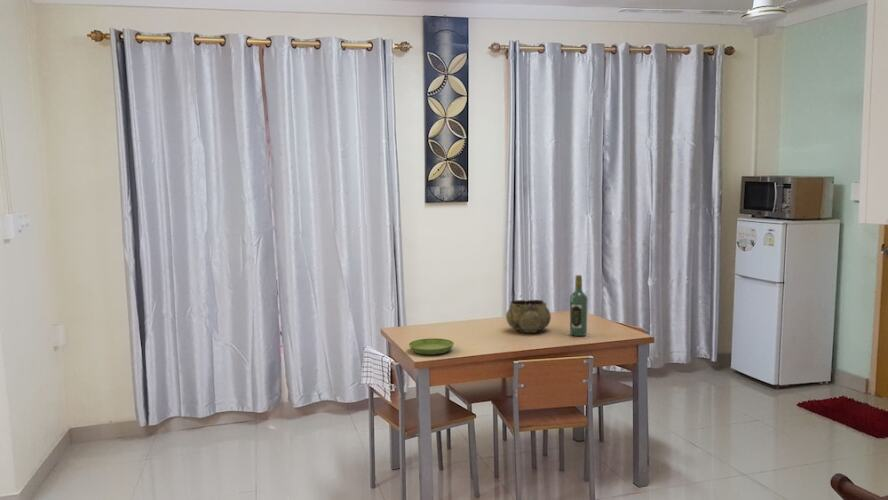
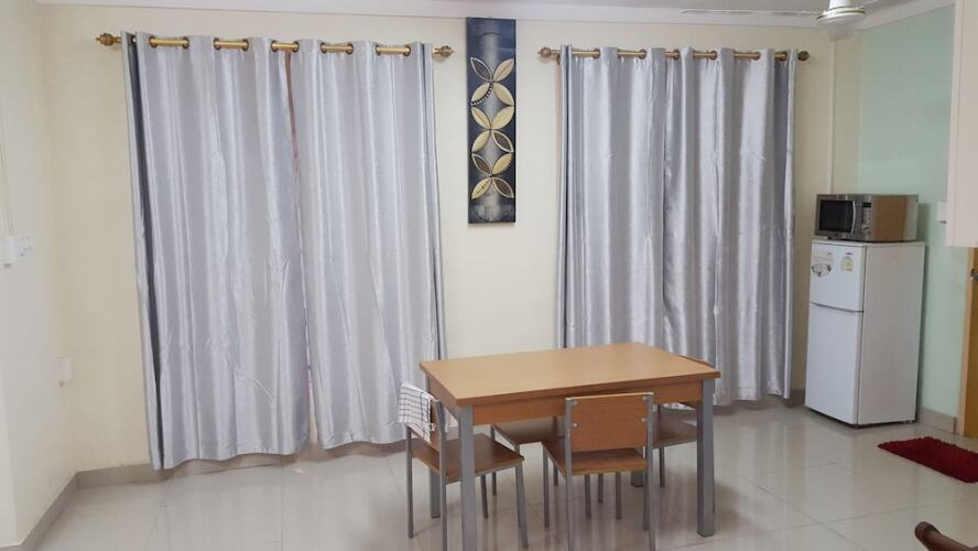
- decorative bowl (528, 316)
- wine bottle (578, 305)
- saucer (431, 346)
